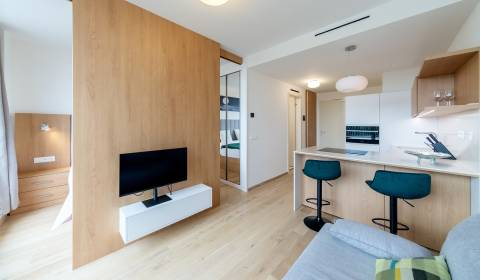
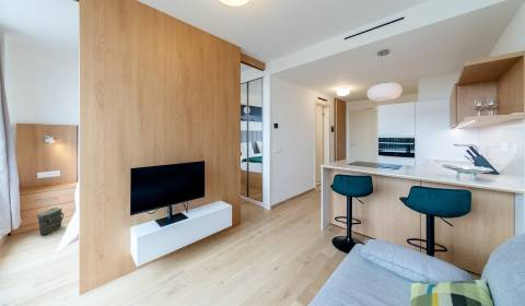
+ bag (51, 221)
